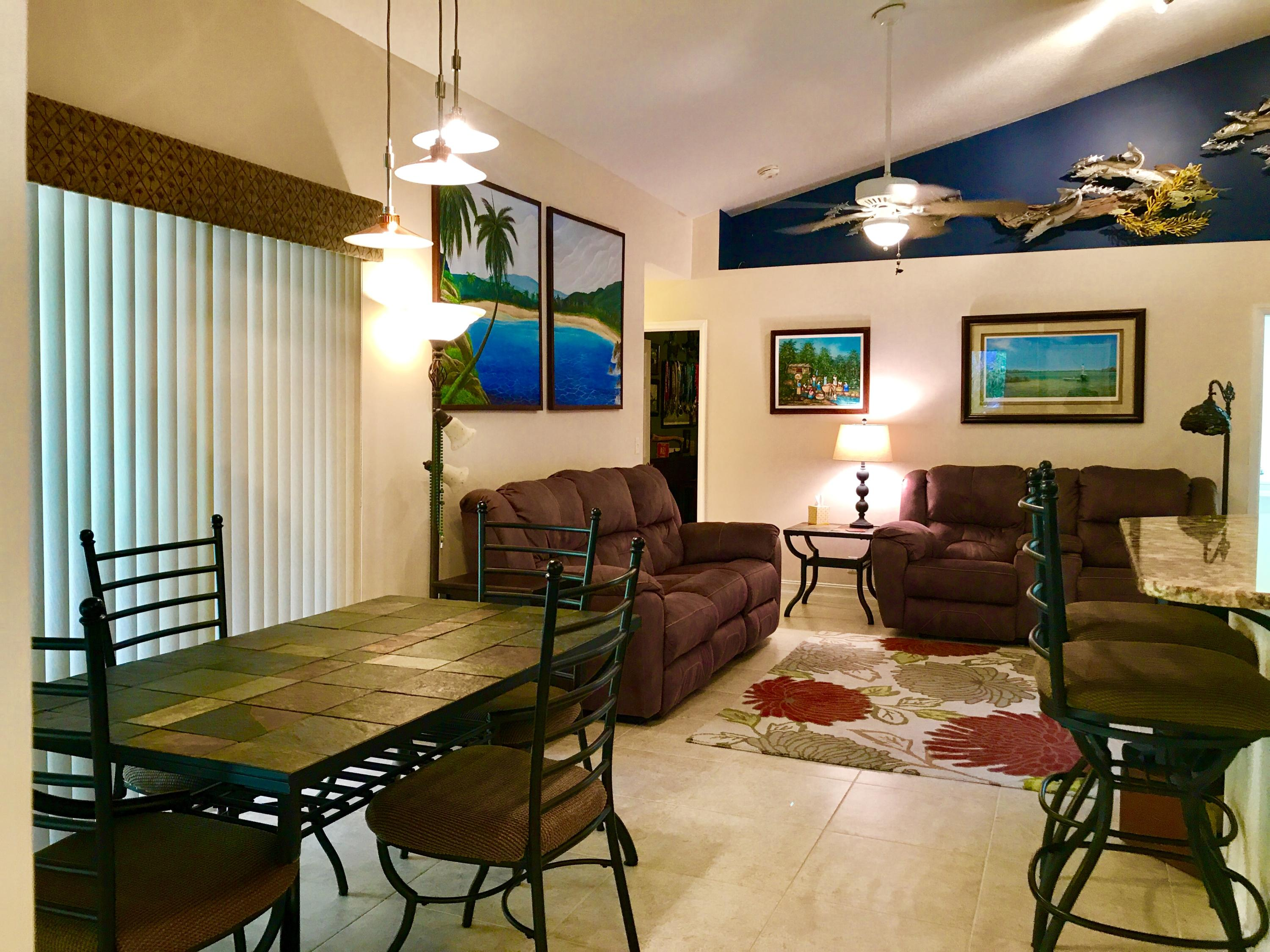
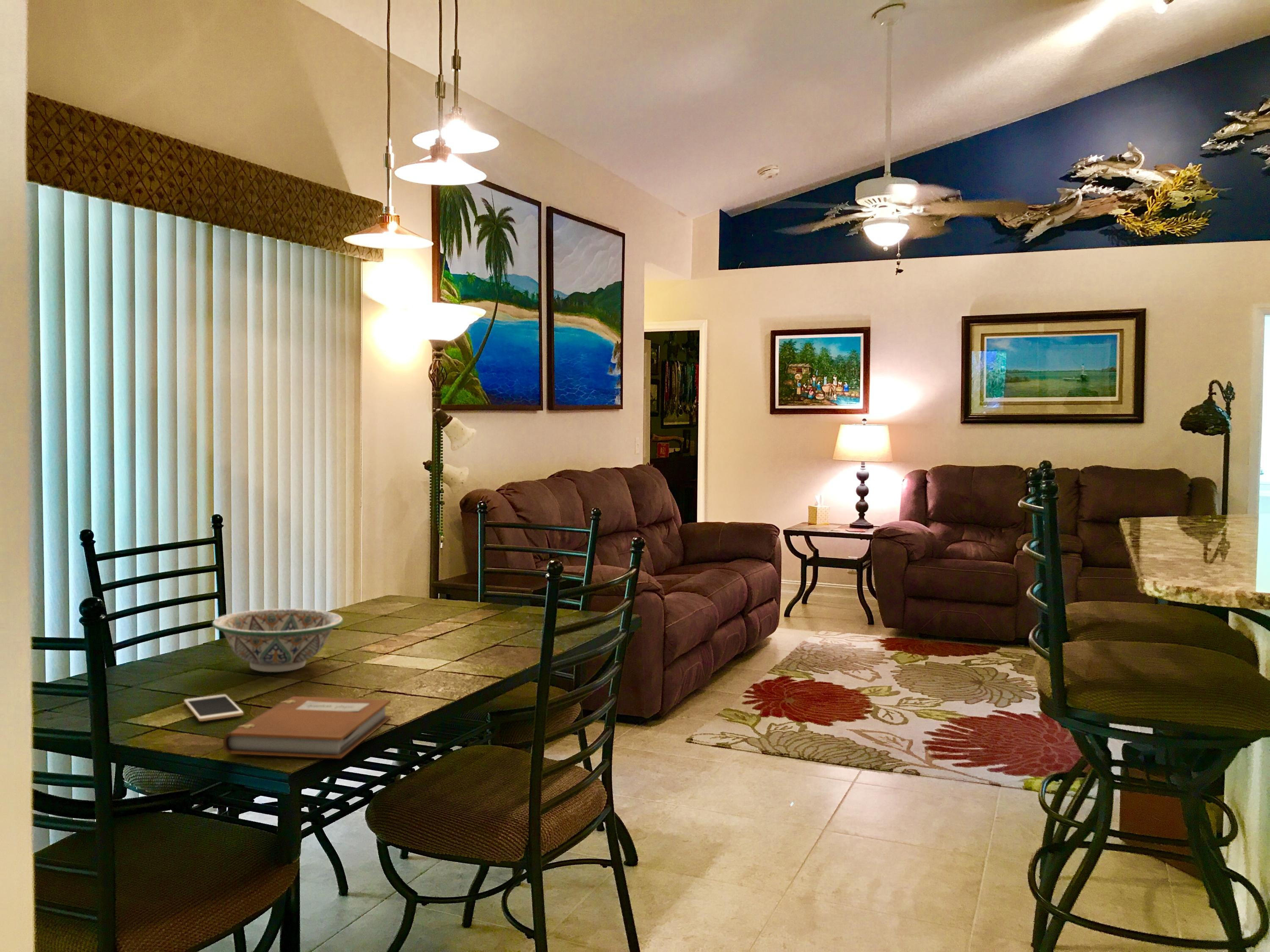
+ decorative bowl (279, 642)
+ cell phone (213, 707)
+ notebook (313, 724)
